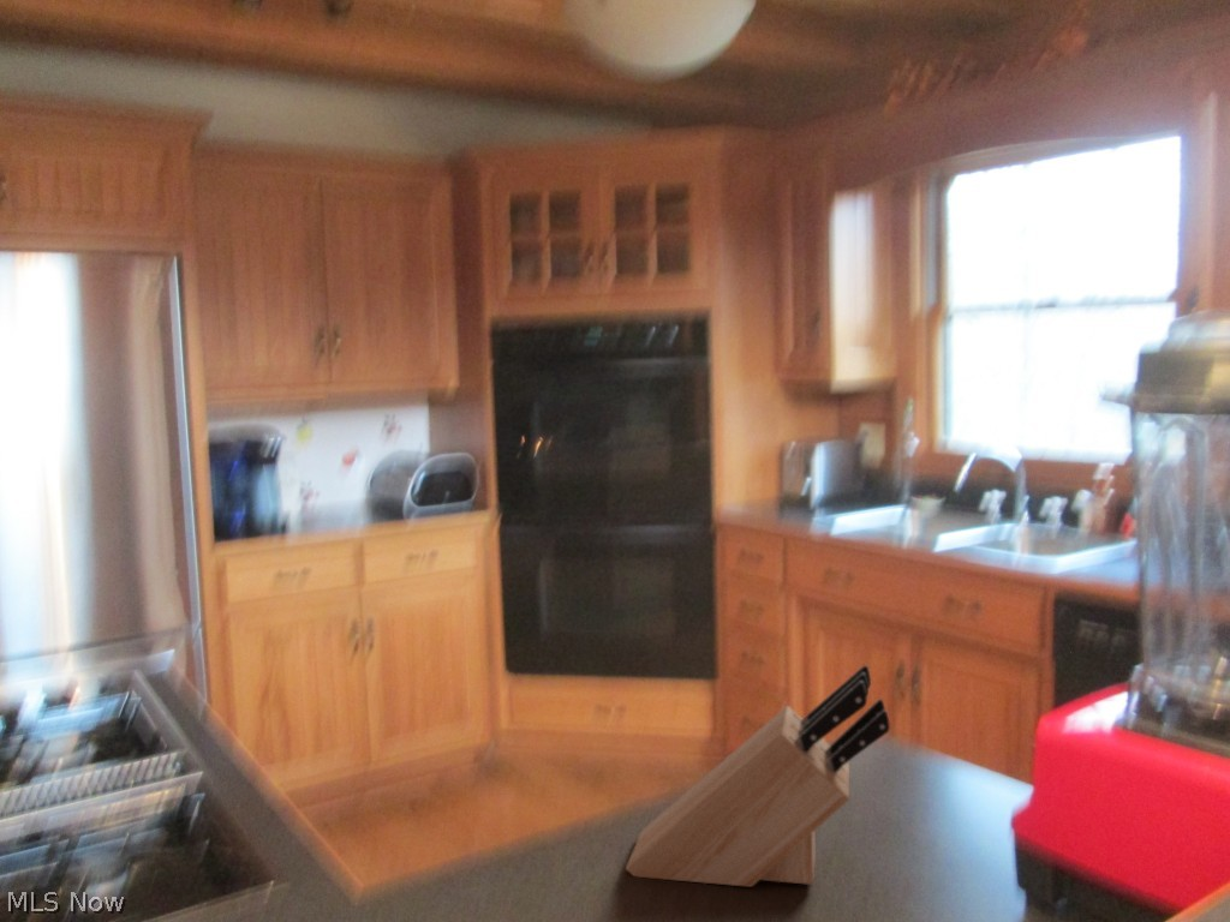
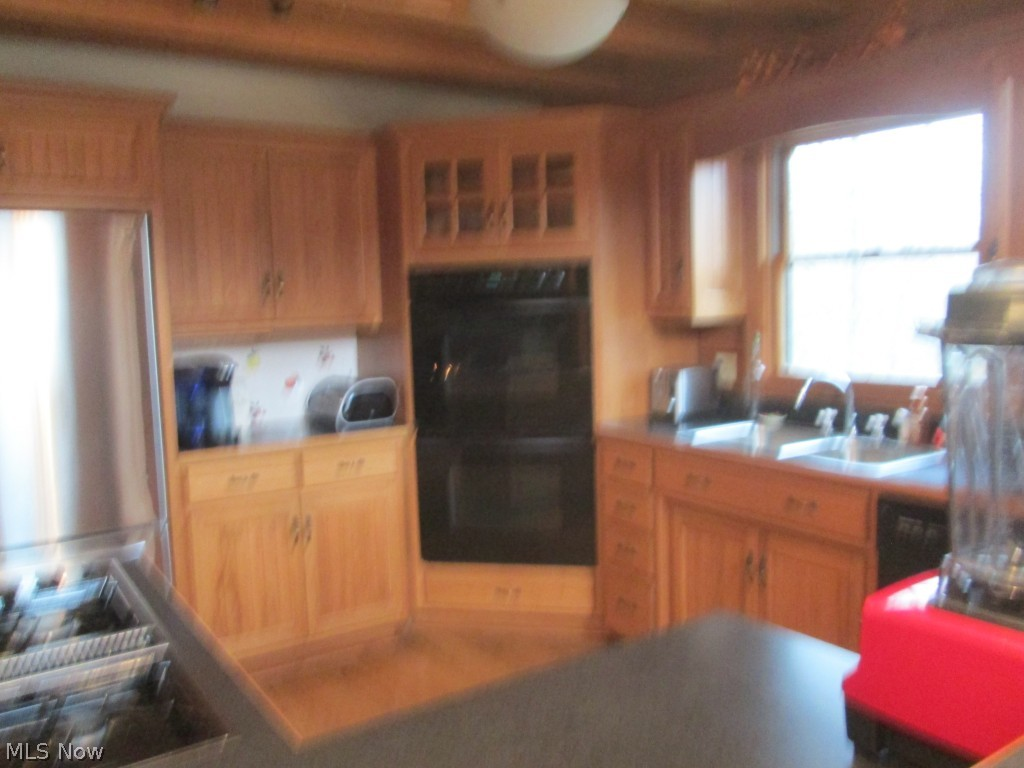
- knife block (757, 767)
